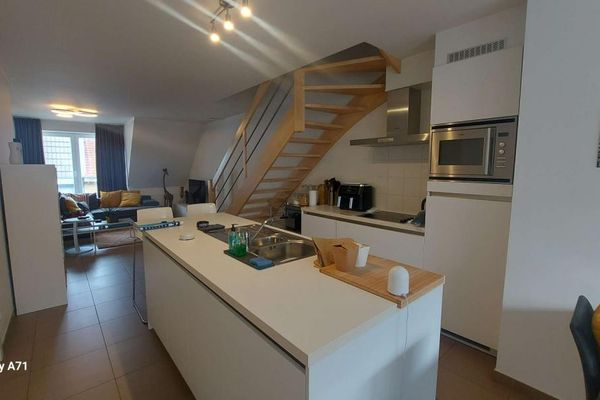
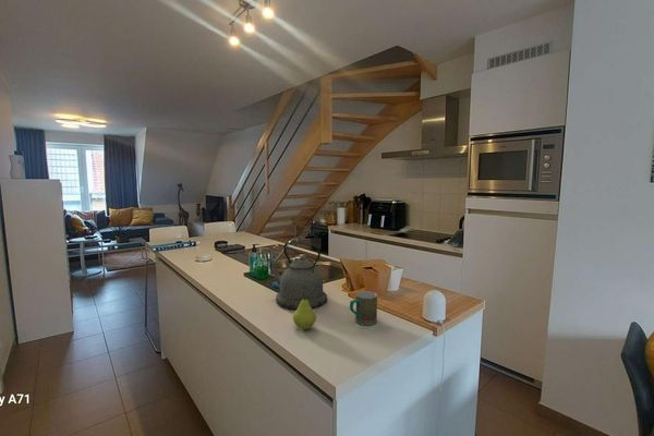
+ fruit (304, 311)
+ kettle (298, 271)
+ mug (362, 308)
